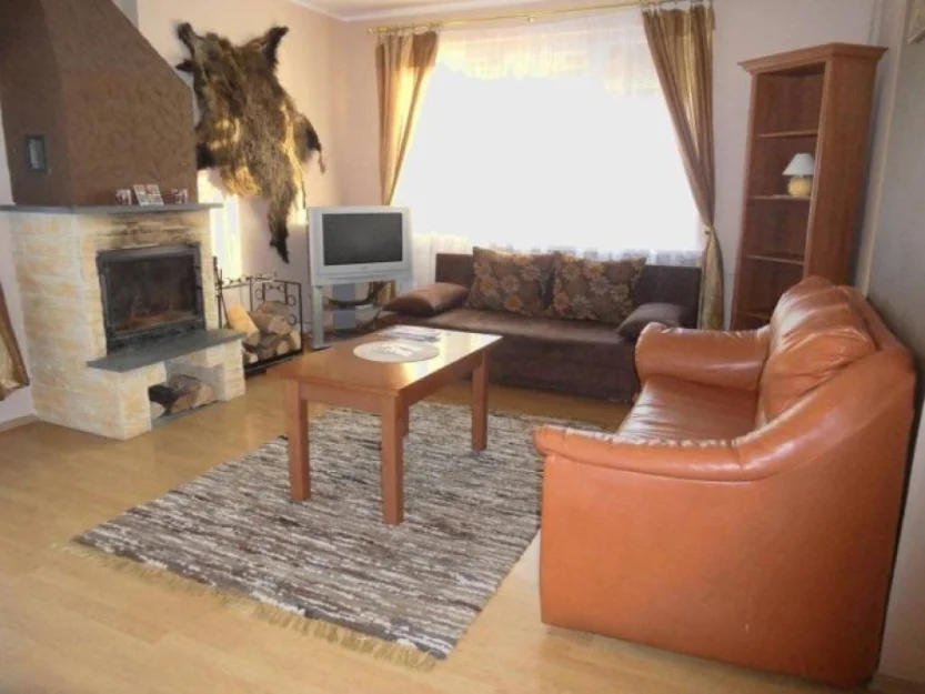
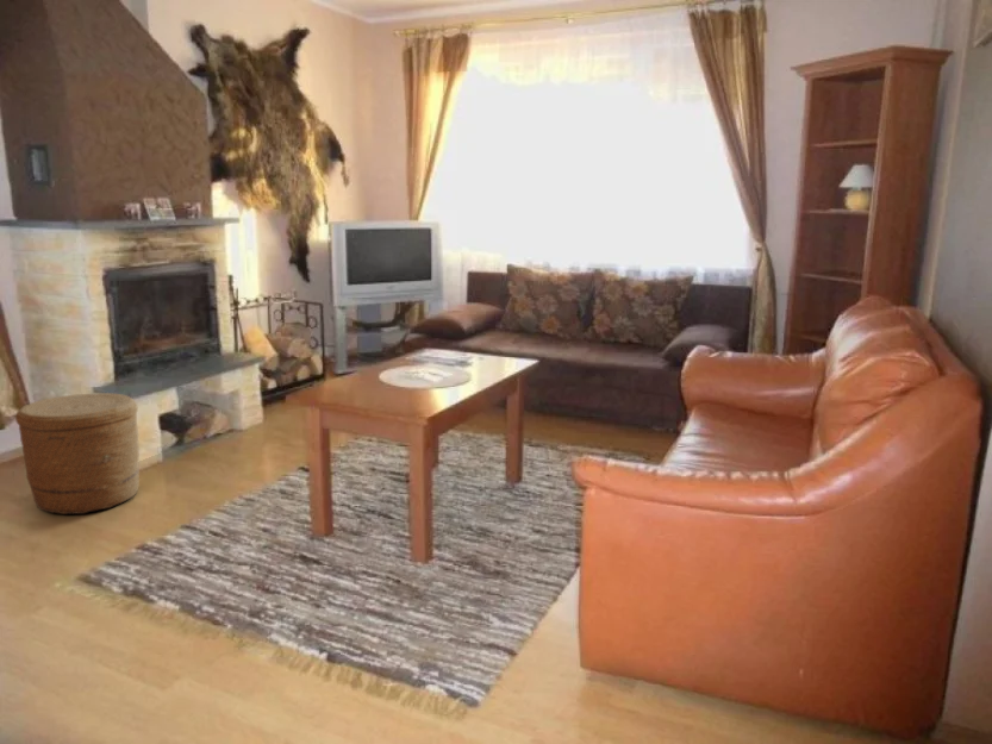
+ woven basket (82, 451)
